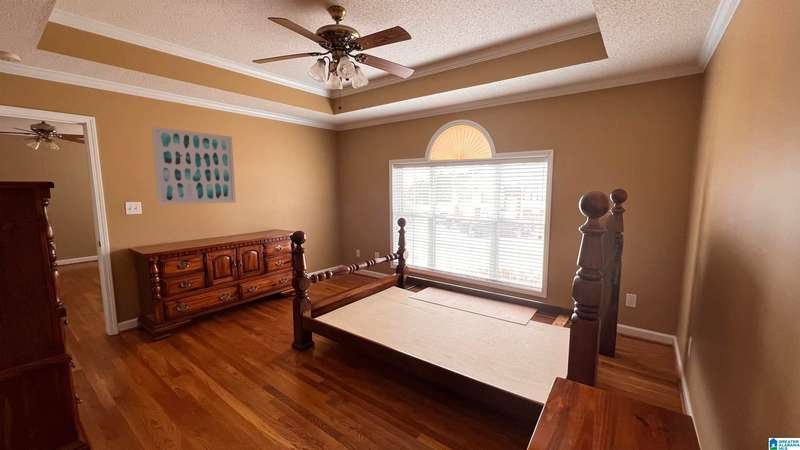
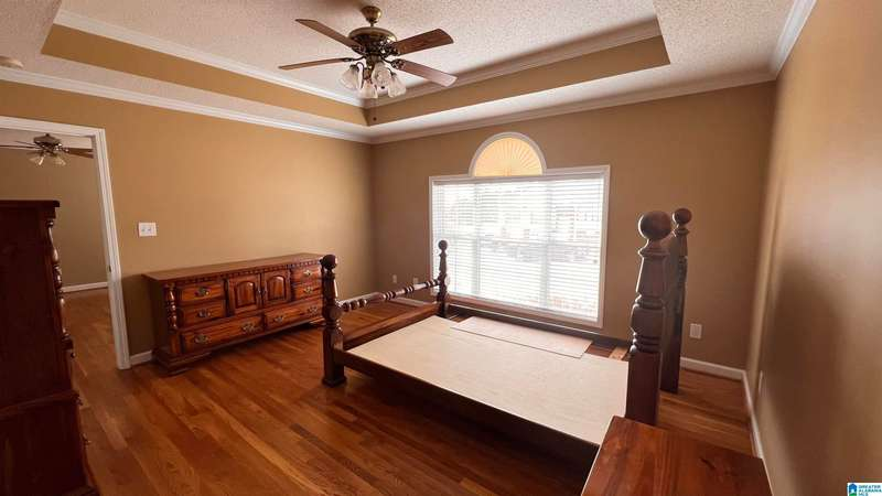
- wall art (197, 168)
